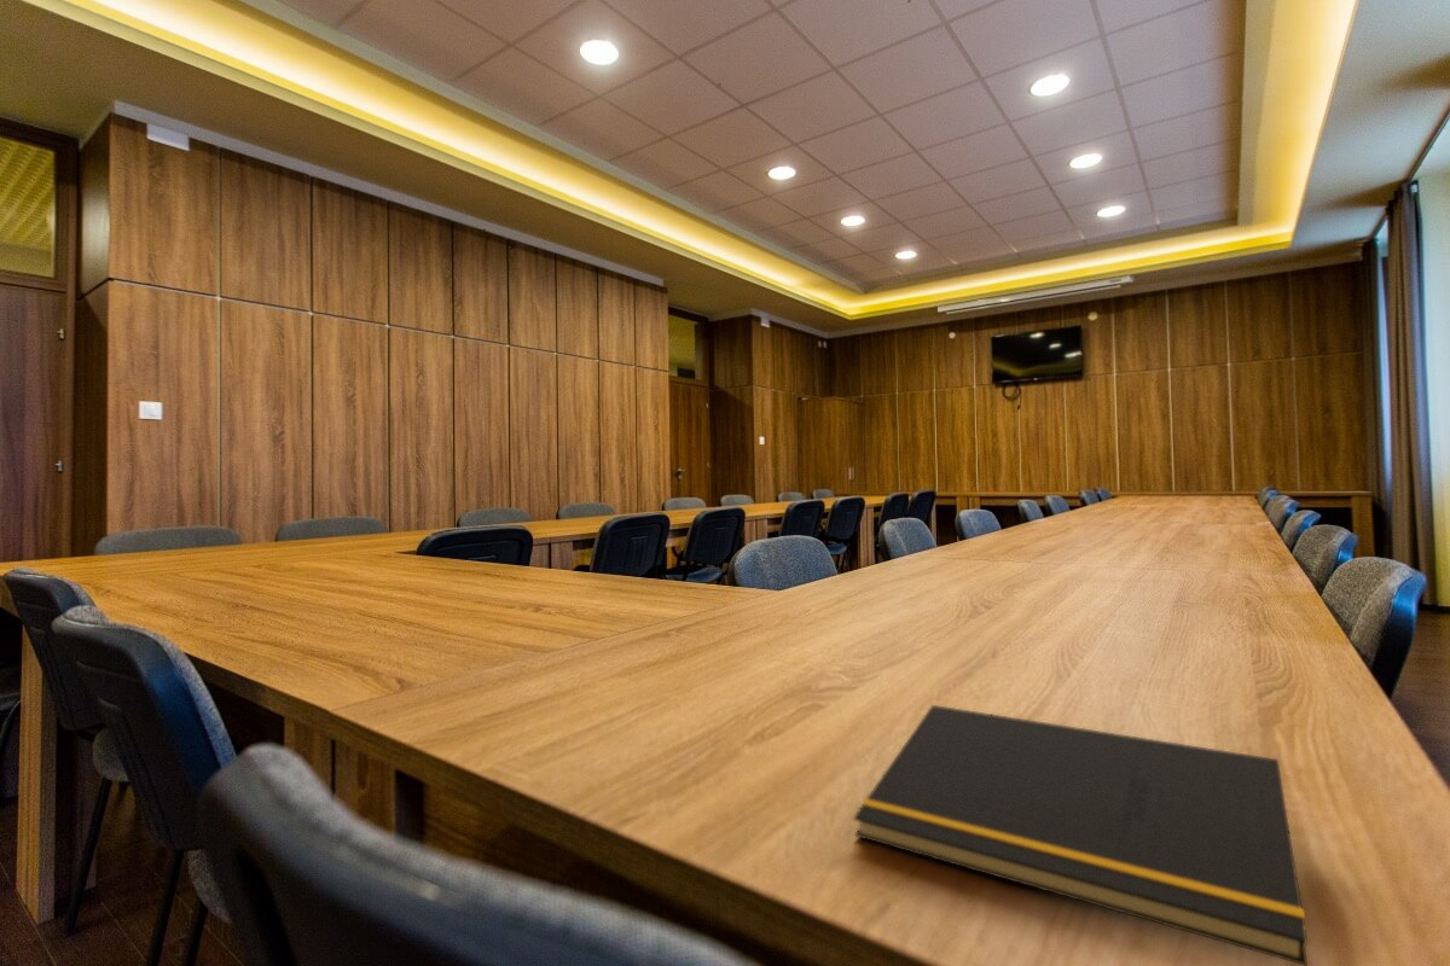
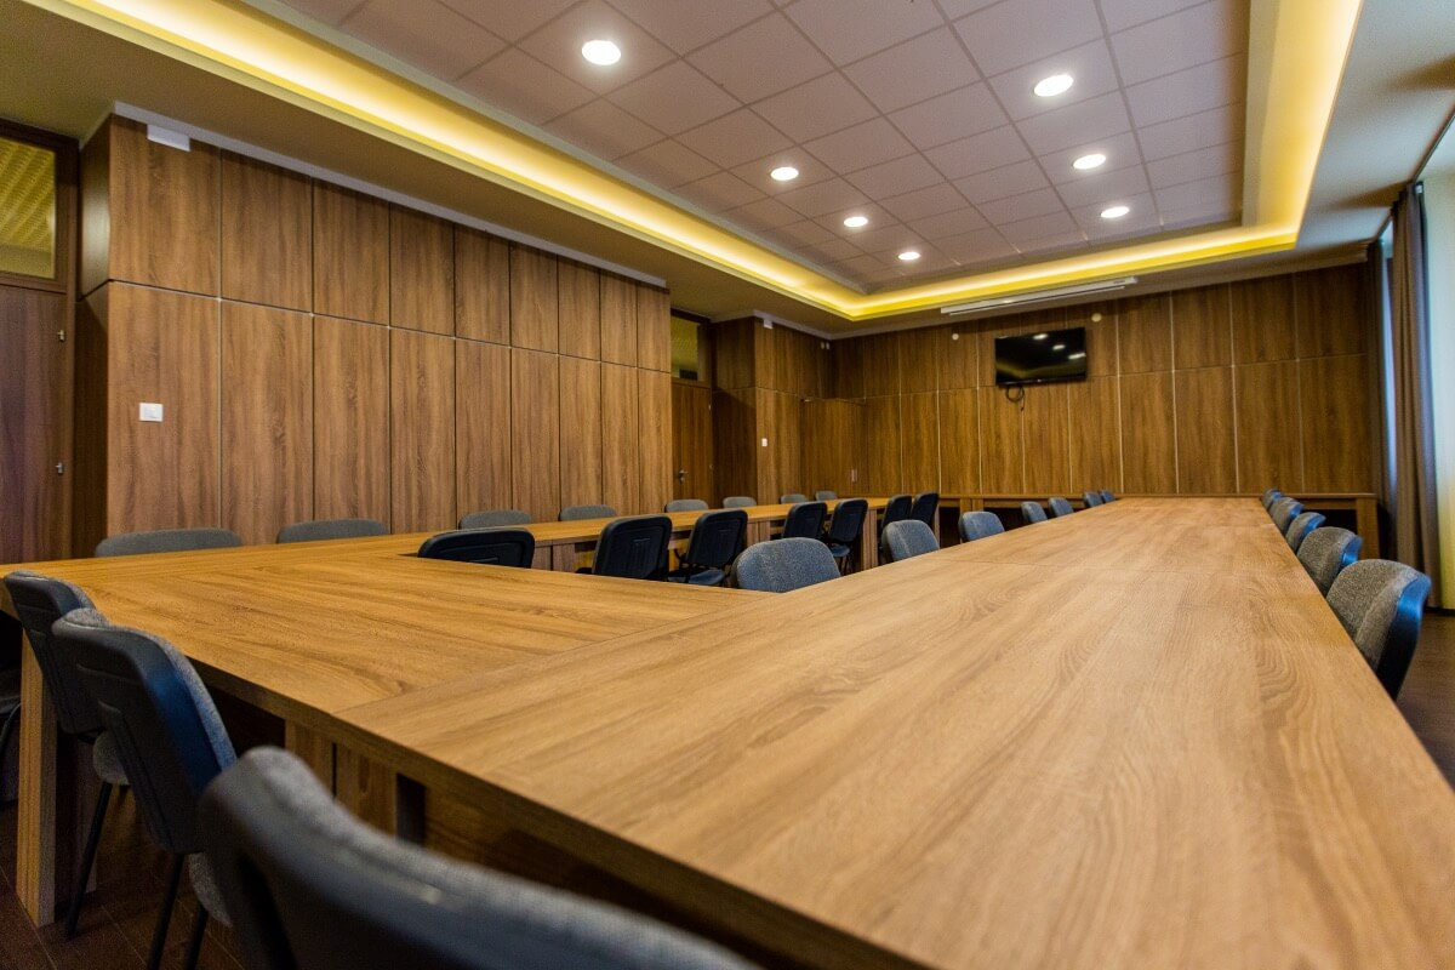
- notepad (1066, 797)
